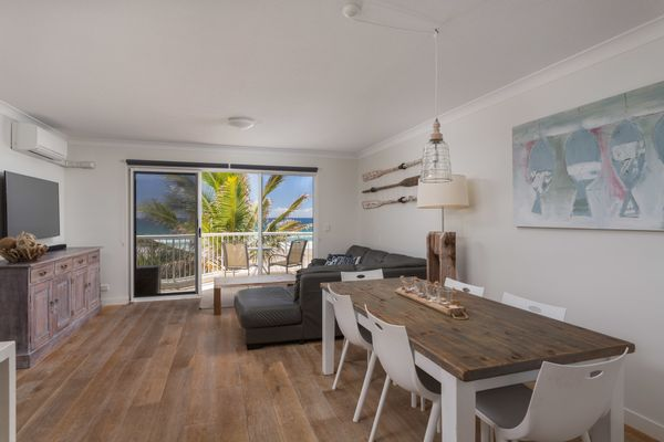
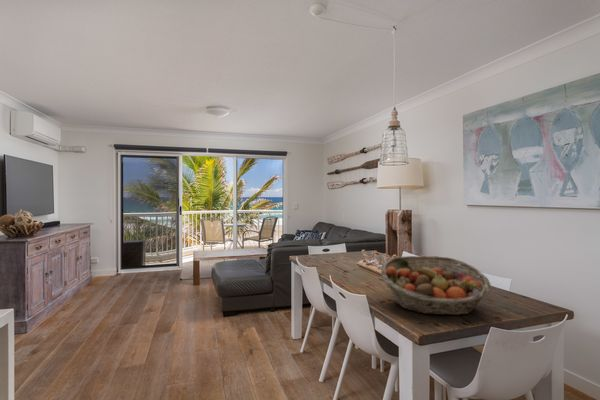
+ fruit basket (432, 283)
